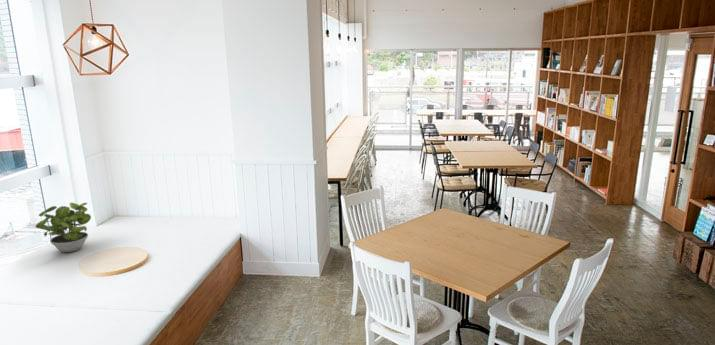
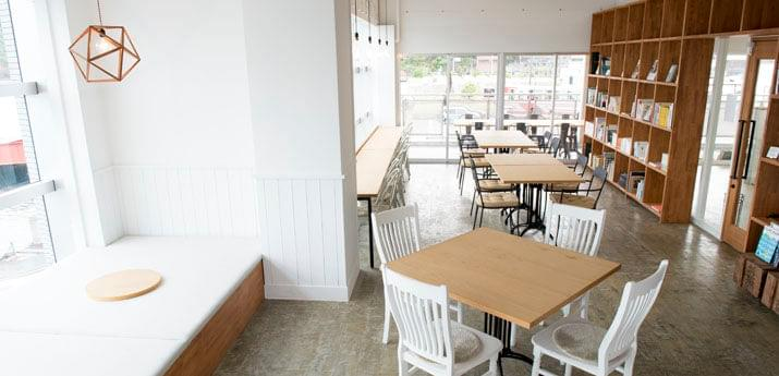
- potted plant (64, 226)
